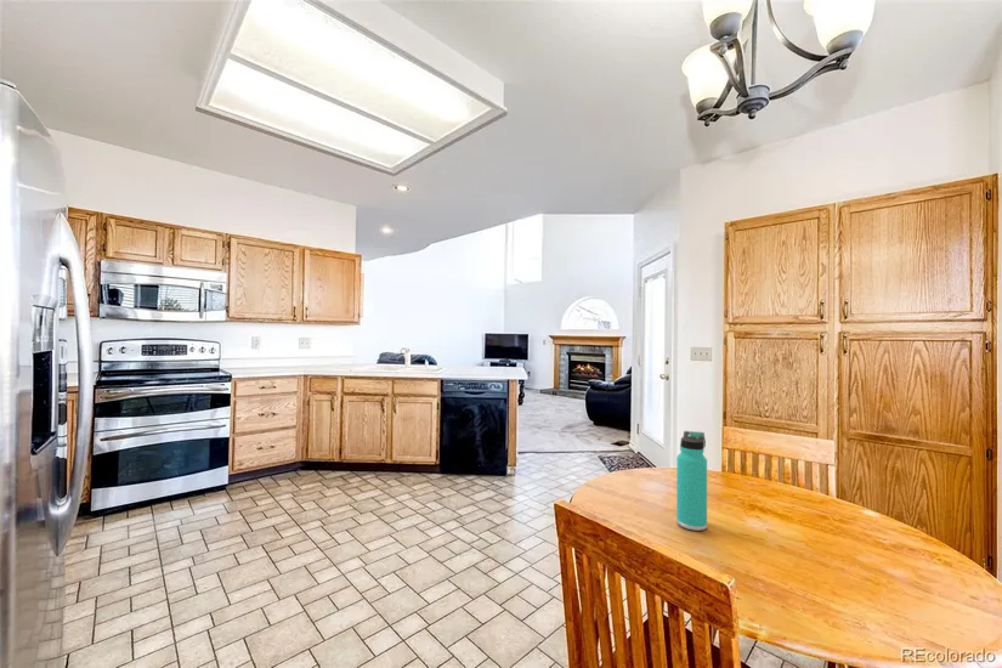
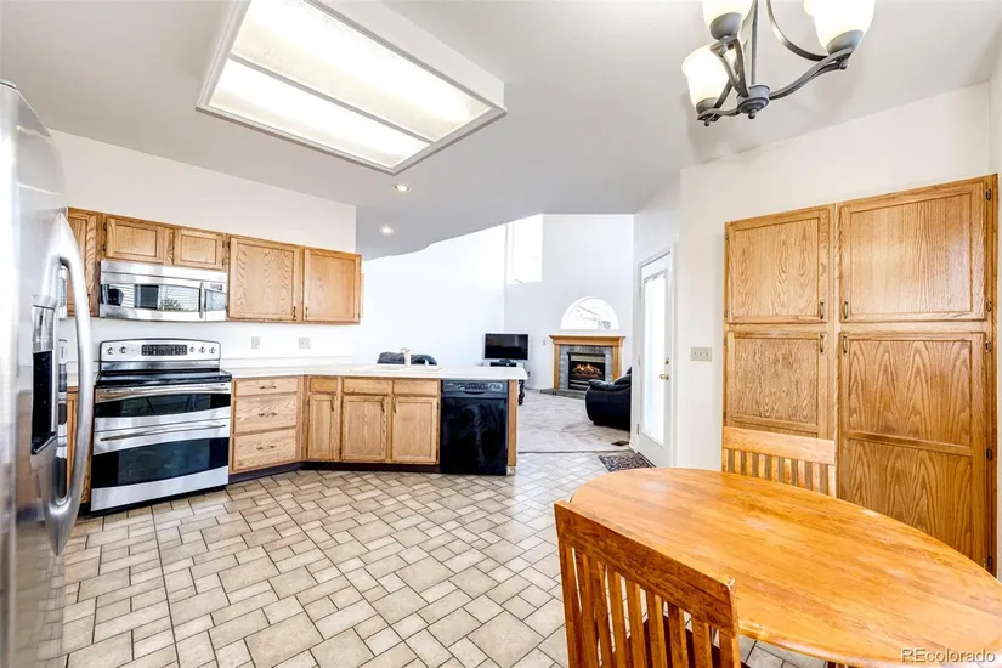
- thermos bottle (691, 477)
